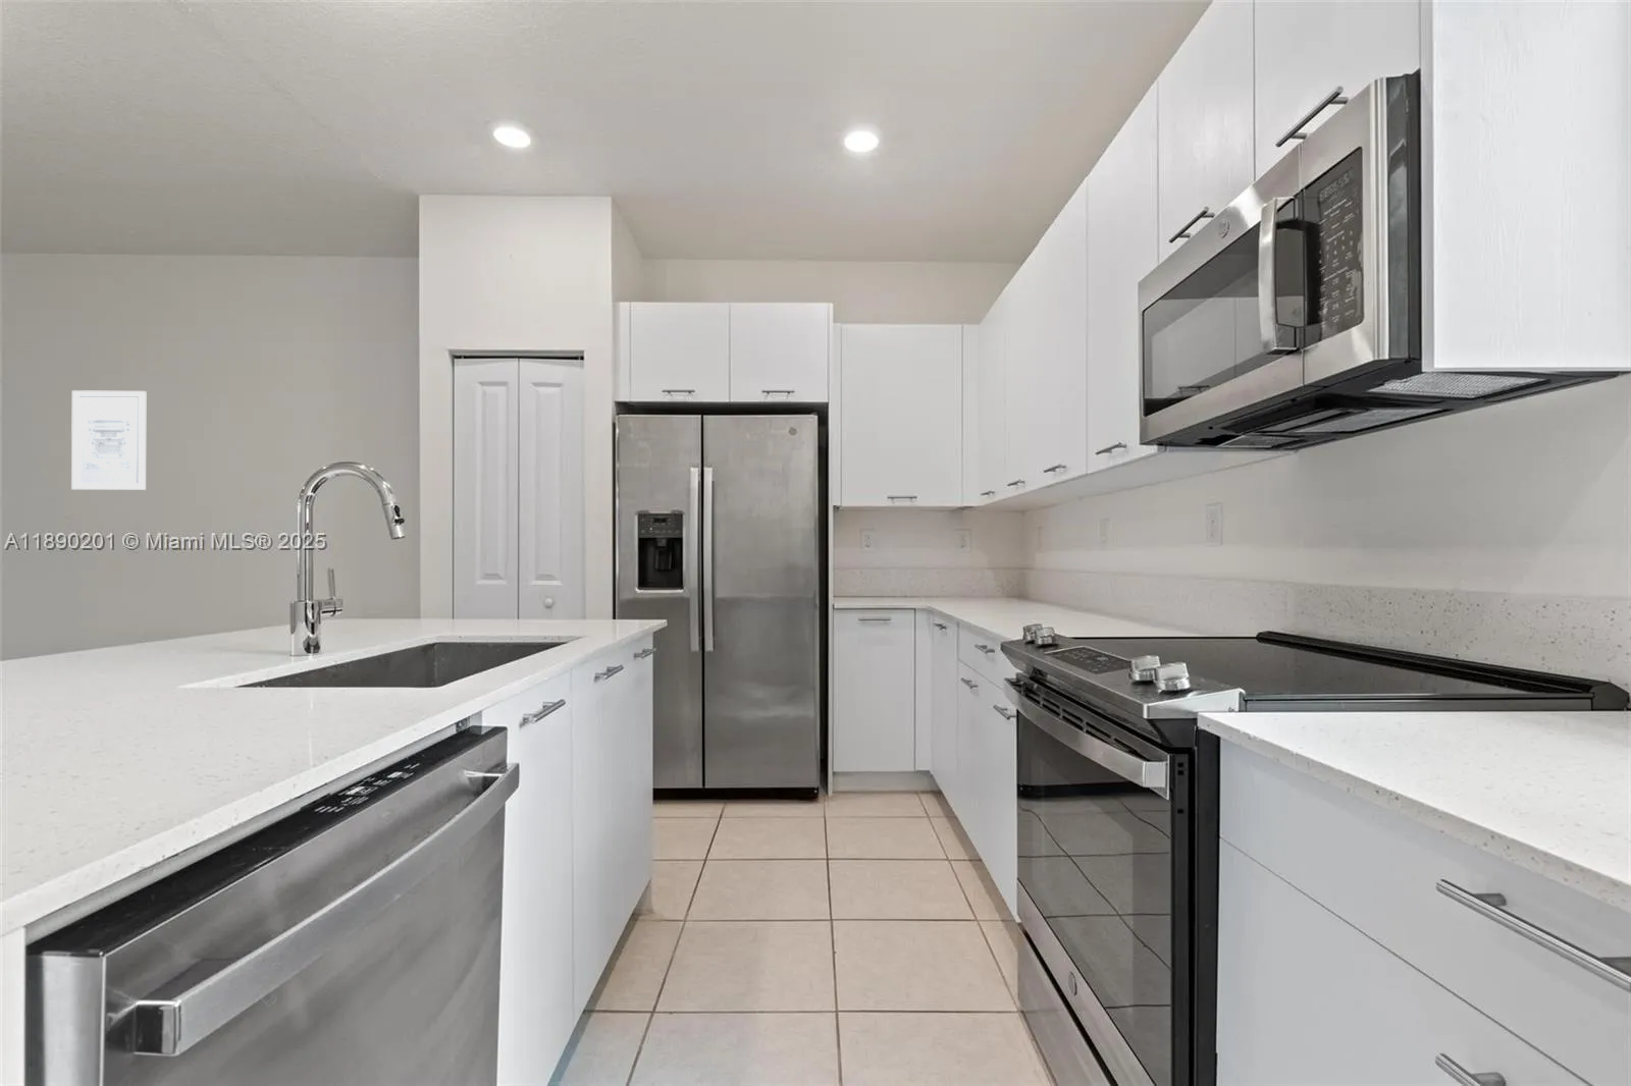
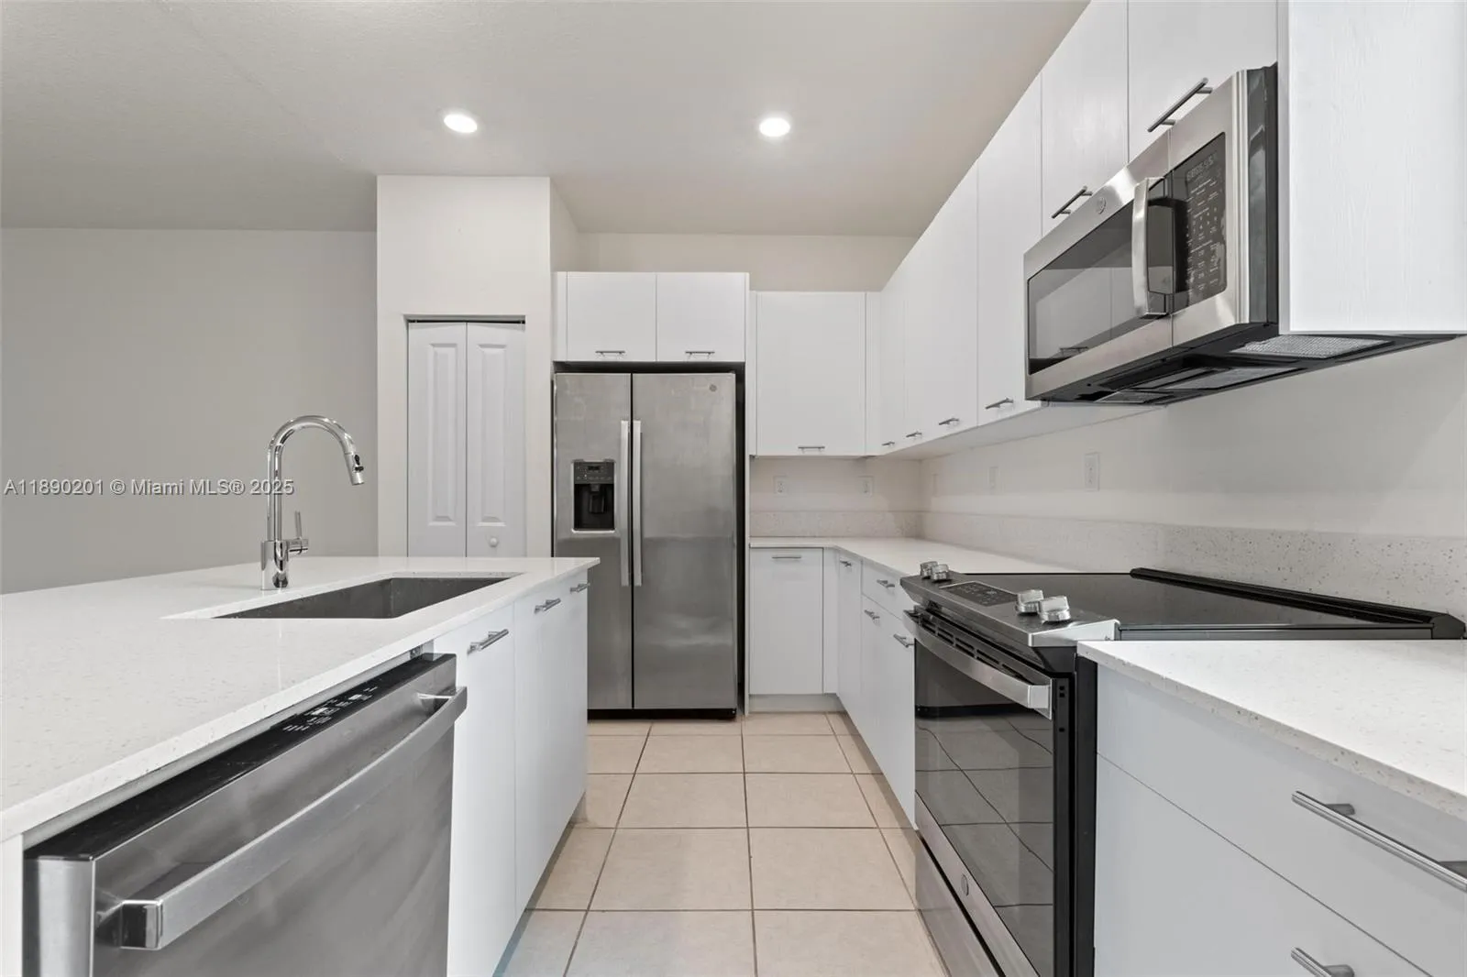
- wall art (108, 440)
